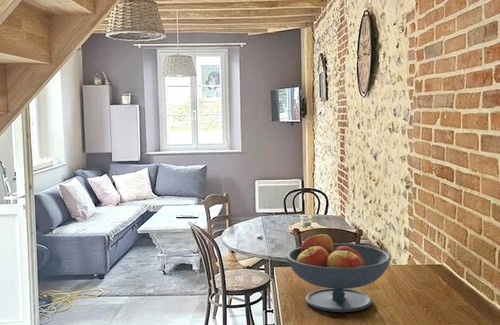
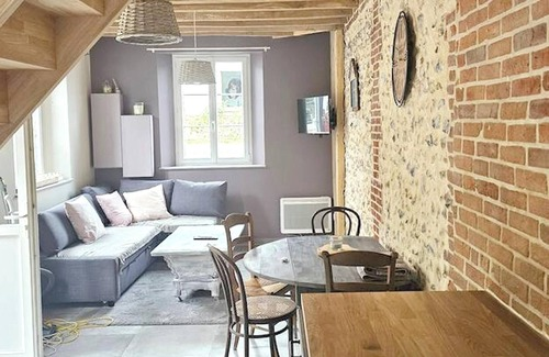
- fruit bowl (338, 269)
